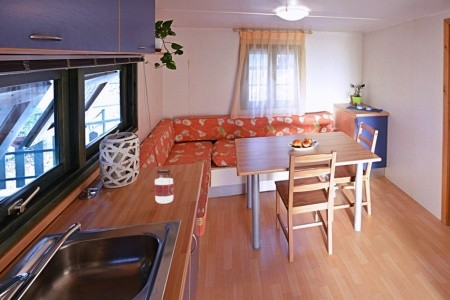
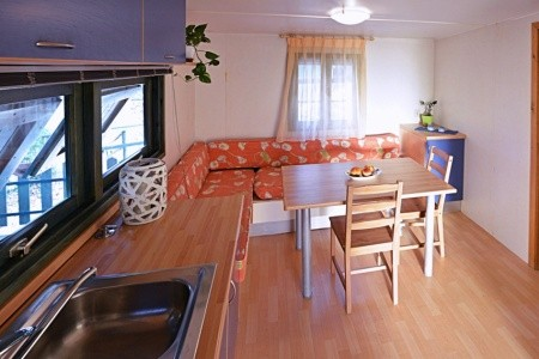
- jar (164, 186)
